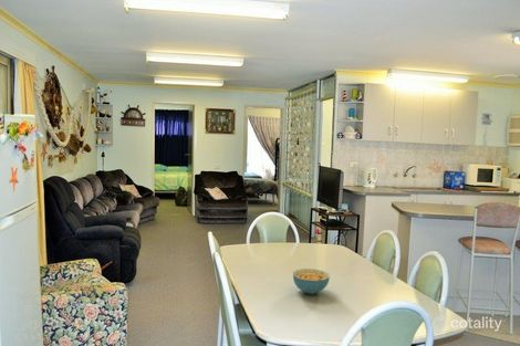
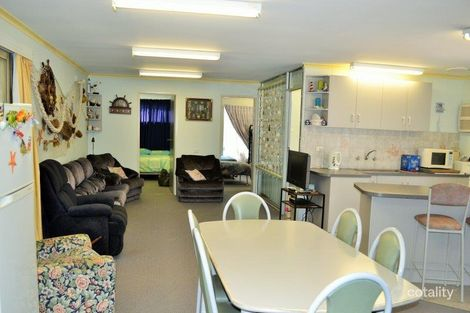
- cereal bowl (310, 283)
